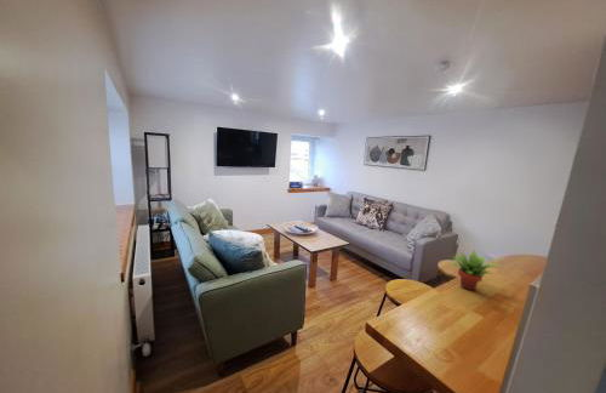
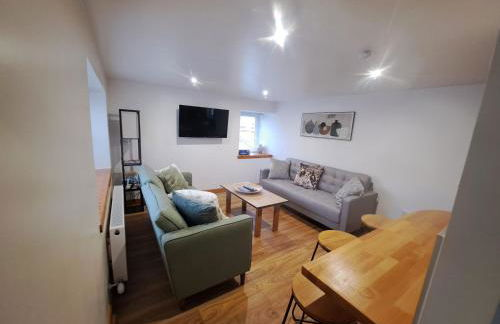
- succulent plant (471, 269)
